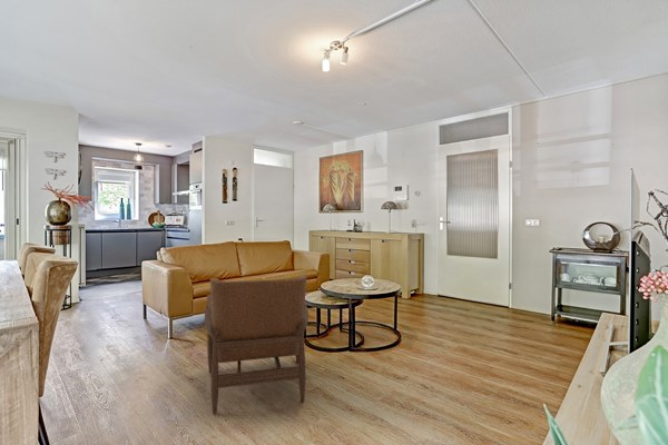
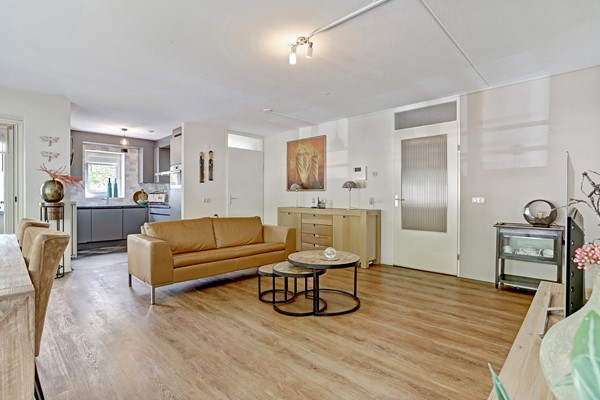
- armchair (257, 327)
